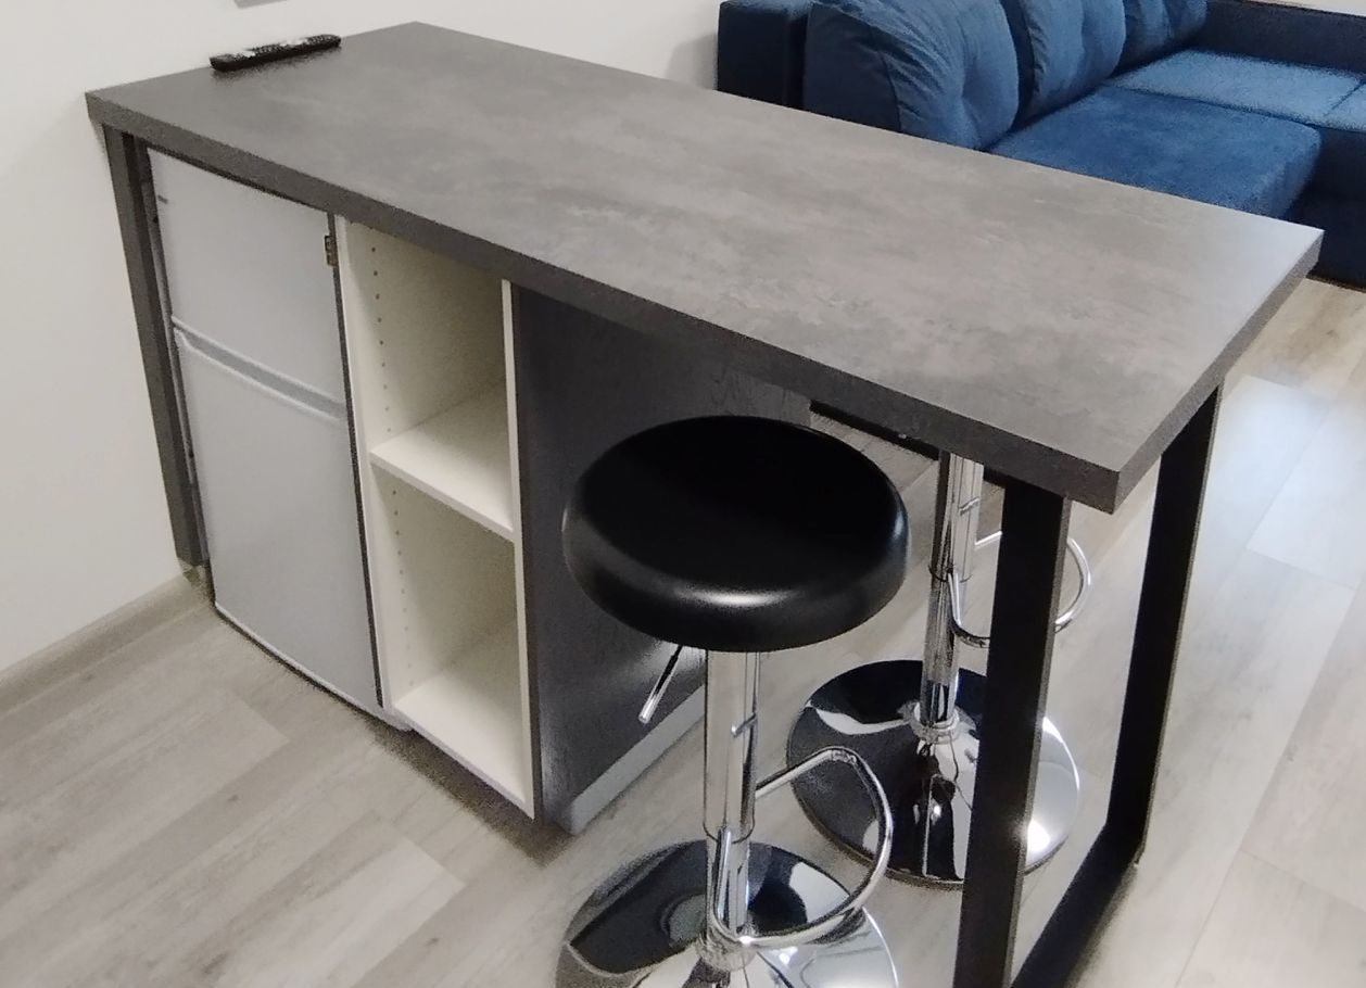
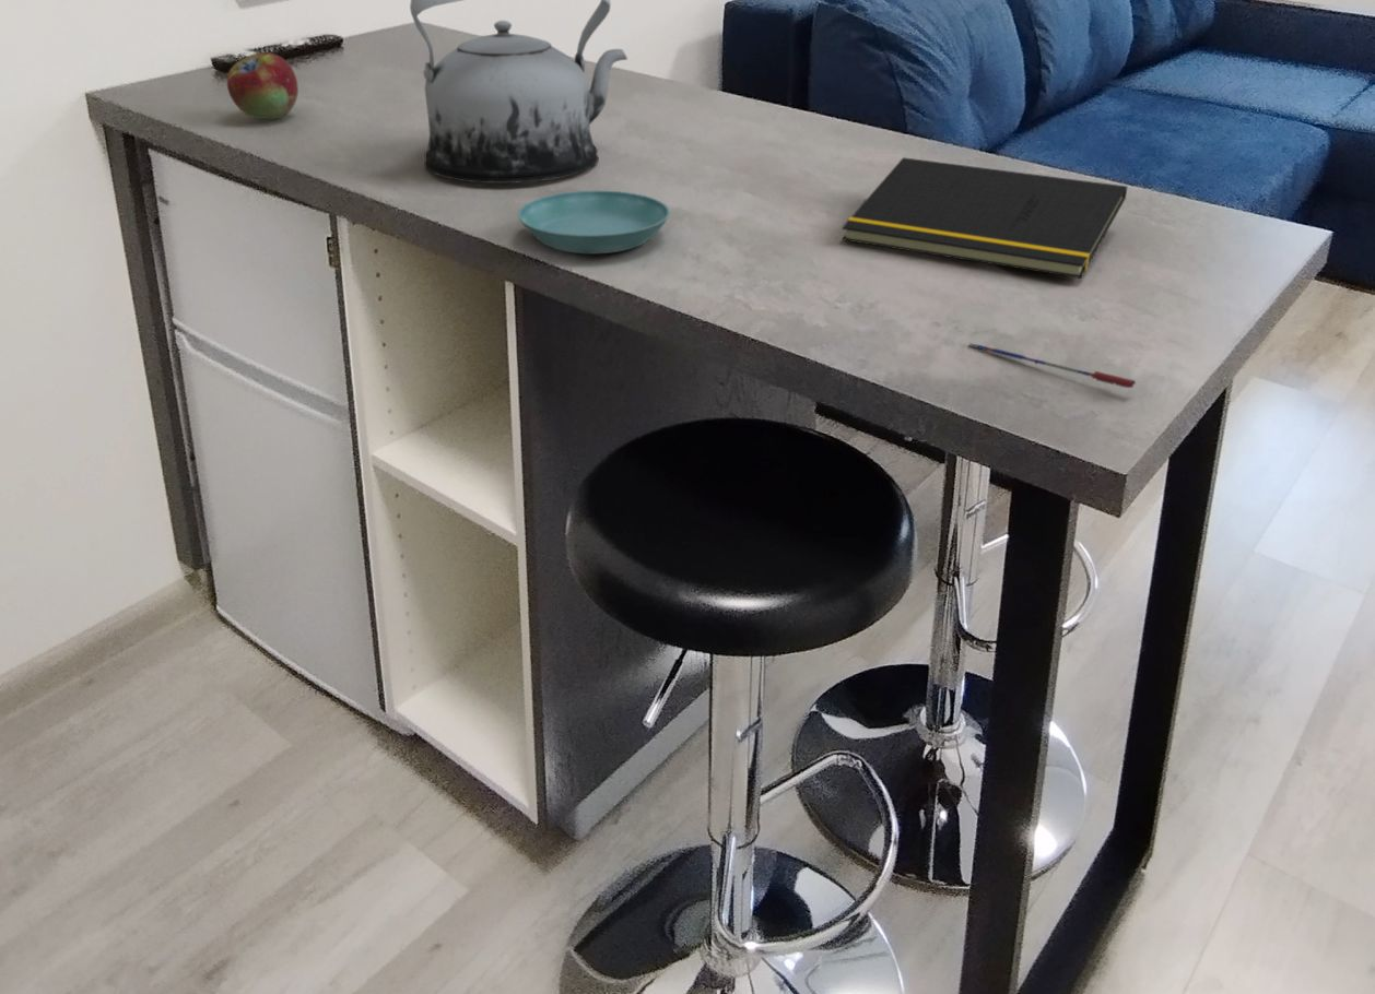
+ teapot (521, 66)
+ notepad (985, 213)
+ saucer (594, 224)
+ pen (1047, 363)
+ fruit (262, 86)
